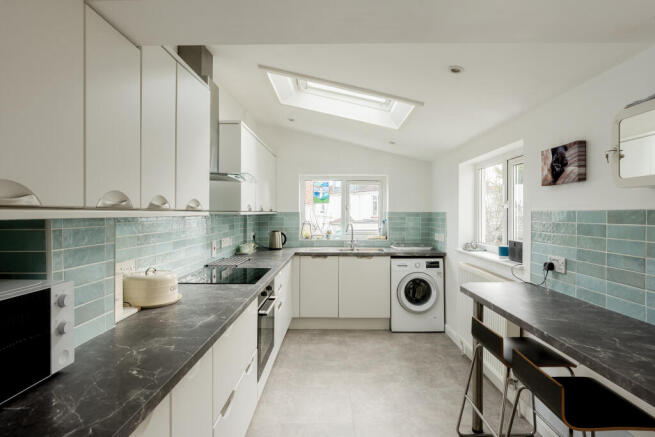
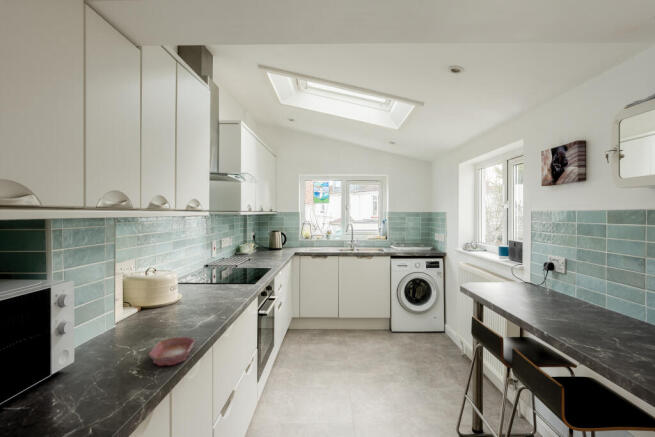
+ bowl (173, 350)
